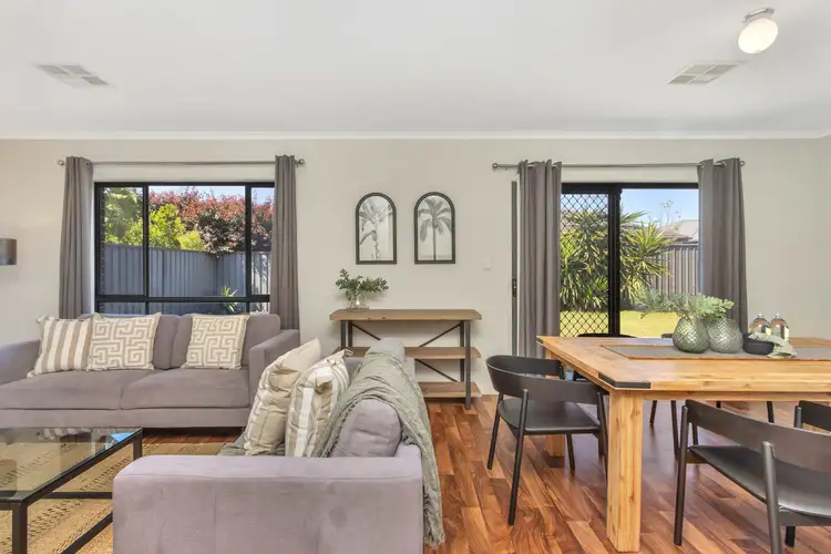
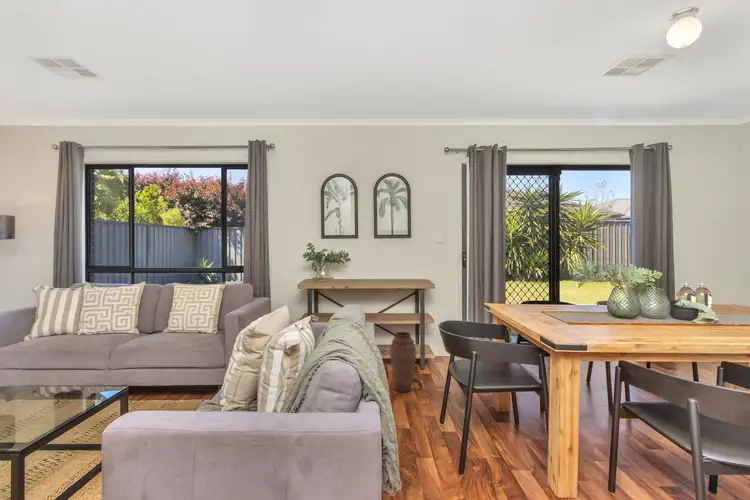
+ vase (406, 361)
